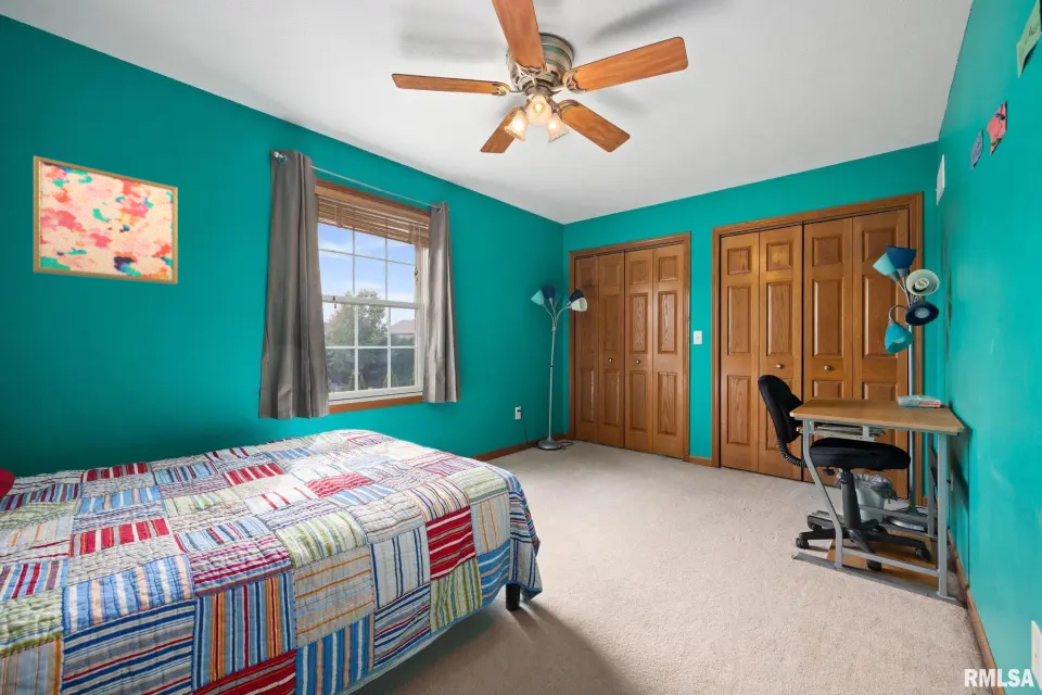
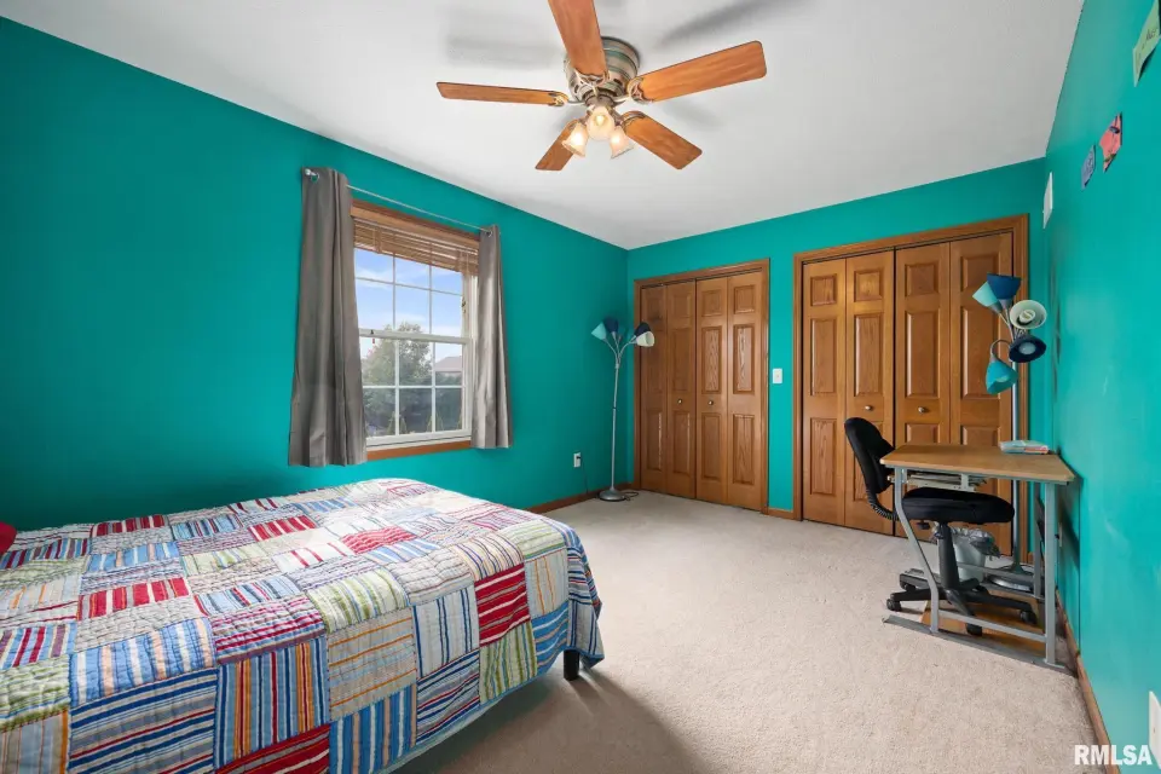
- wall art (111, 226)
